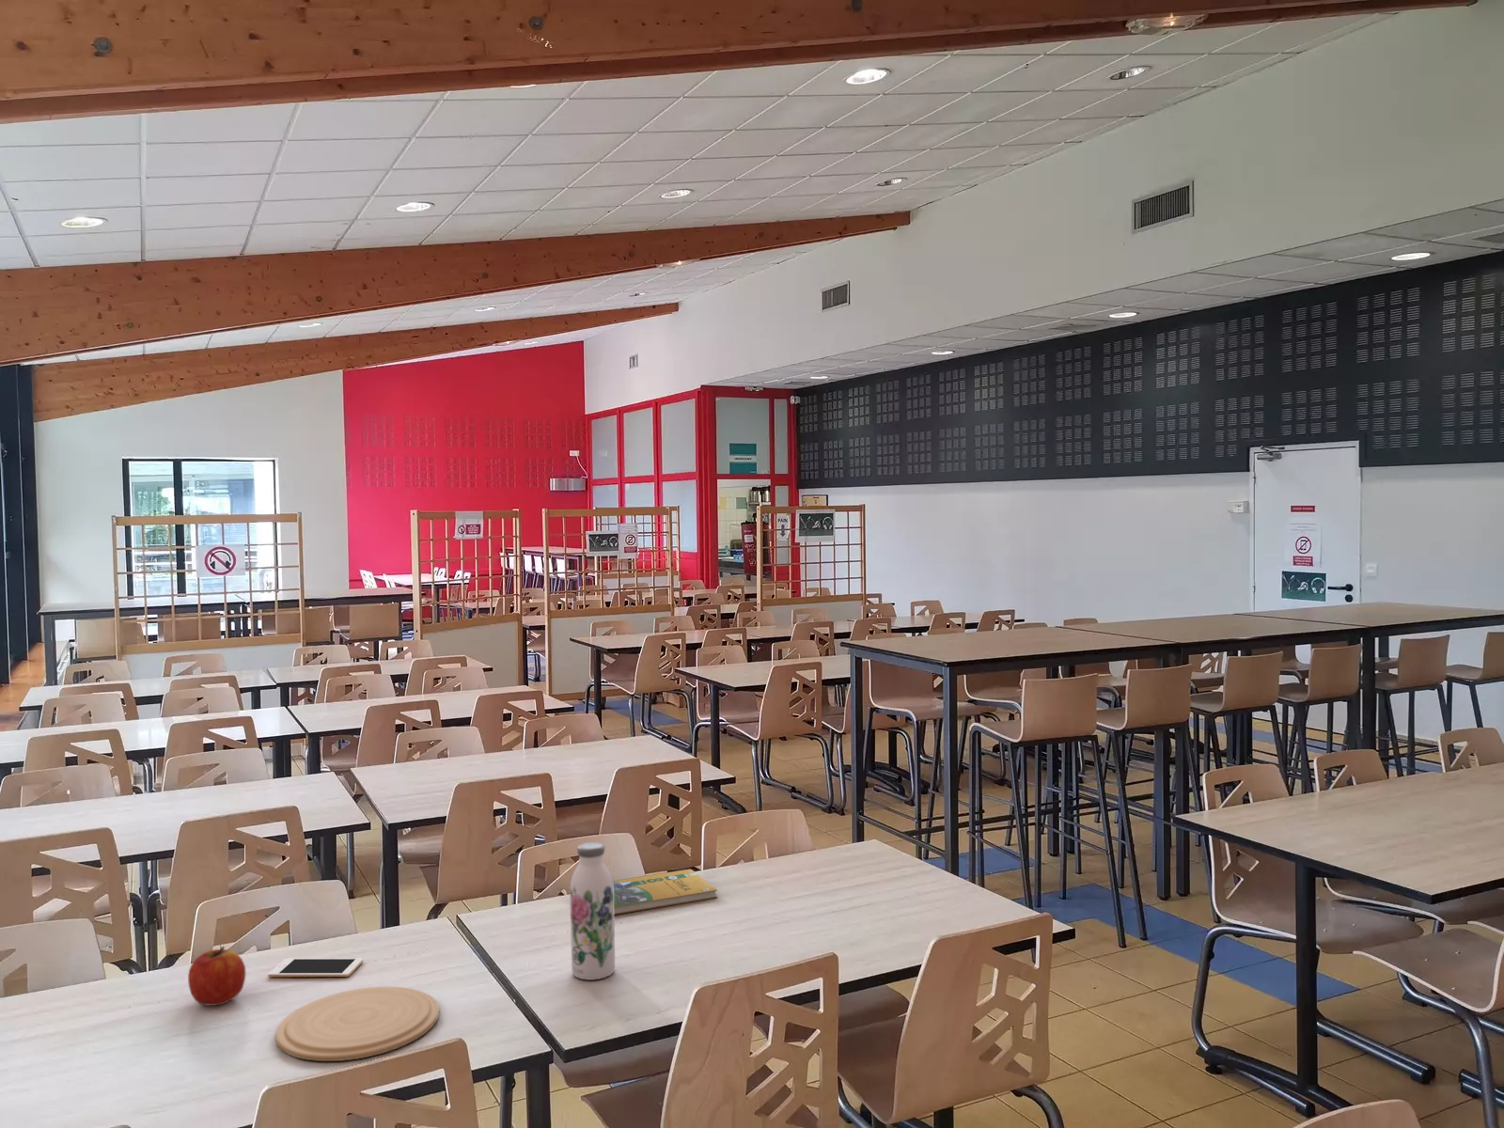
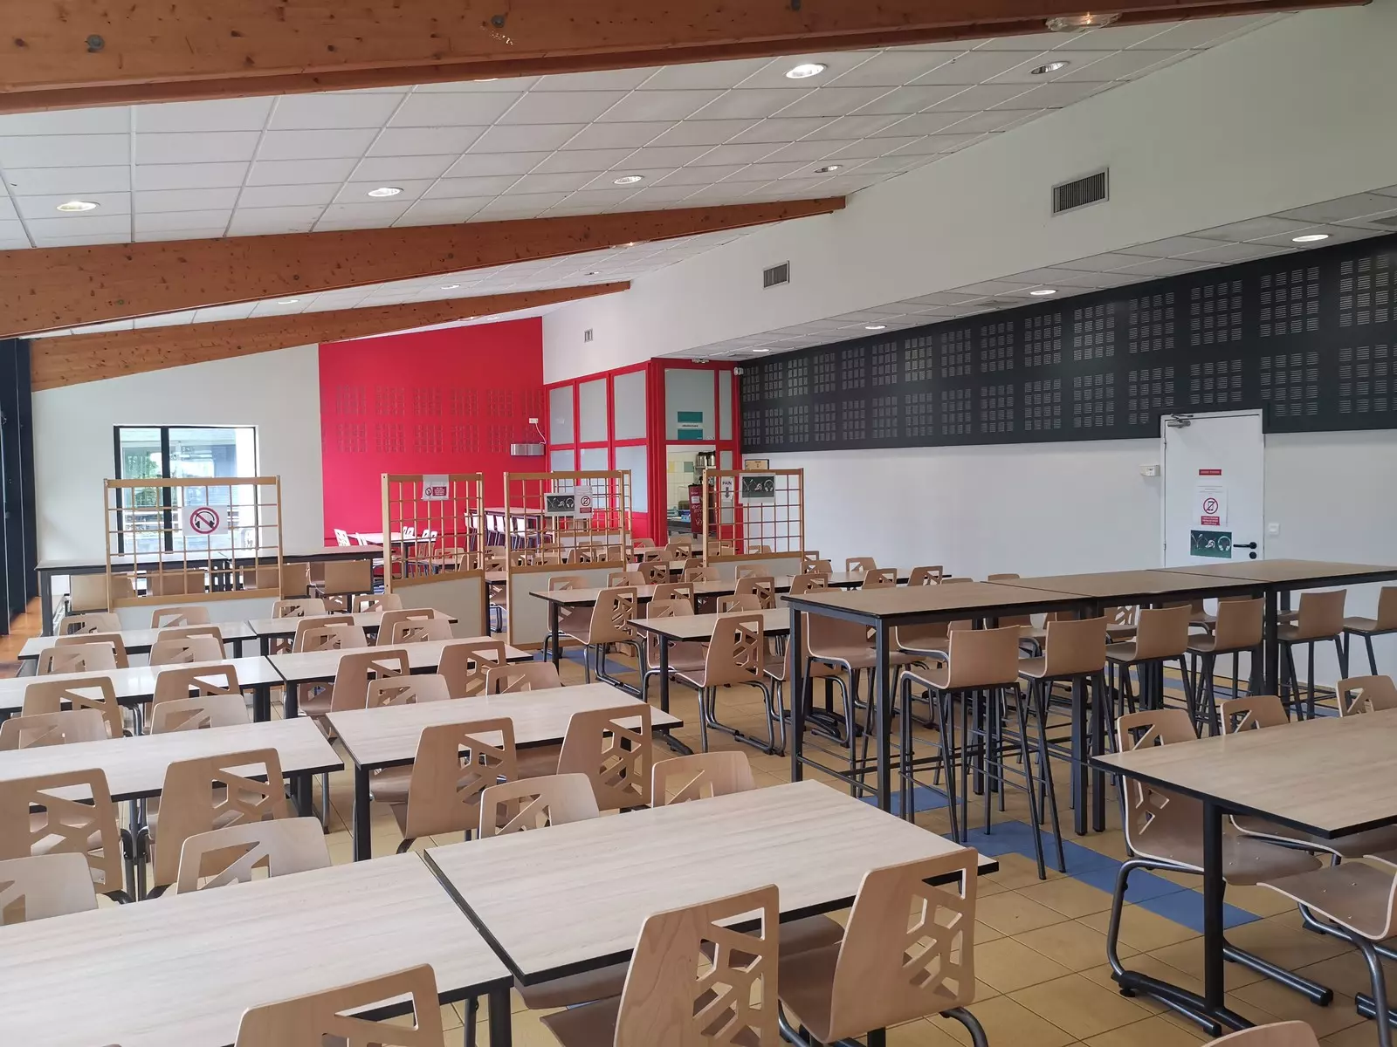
- cell phone (316, 967)
- water bottle (592, 908)
- booklet (648, 891)
- apple (217, 974)
- plate (359, 1020)
